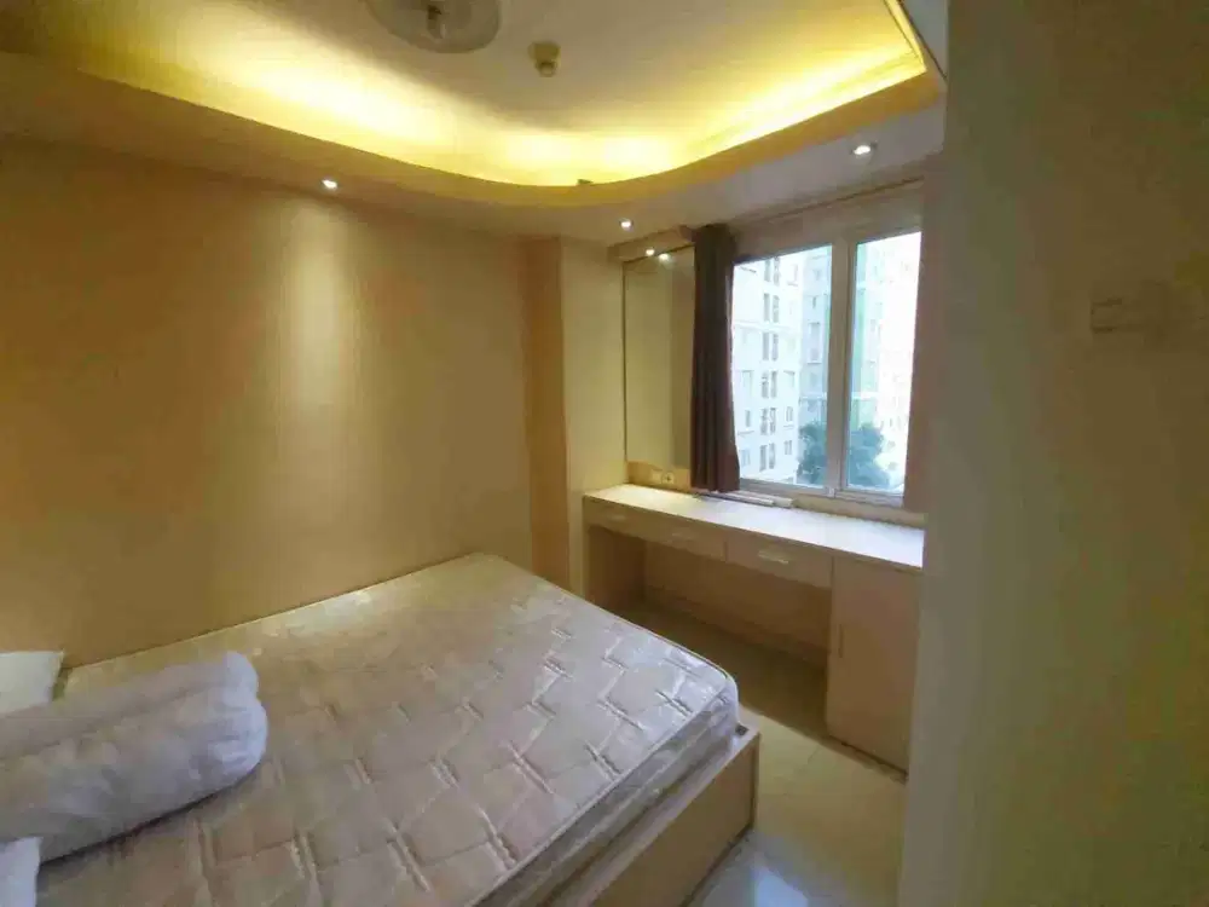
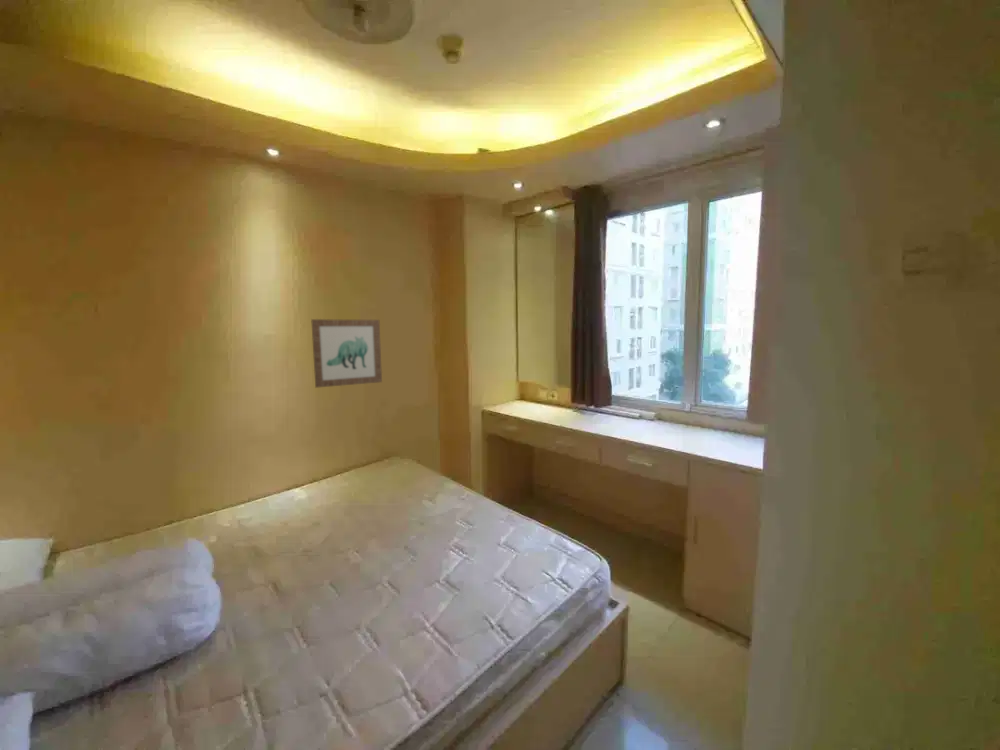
+ wall art (348, 352)
